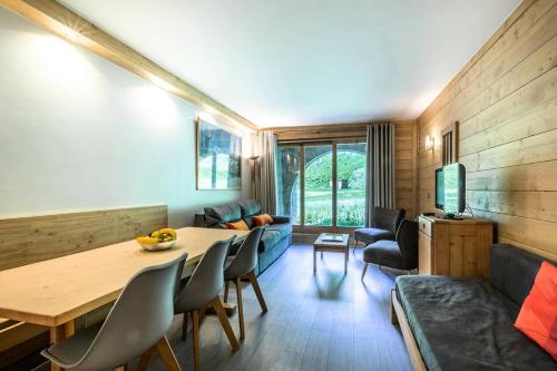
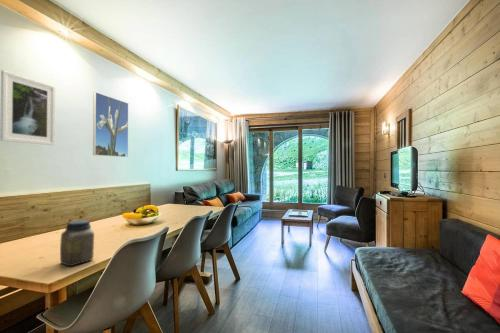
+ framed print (112, 127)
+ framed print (30, 110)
+ jar (77, 241)
